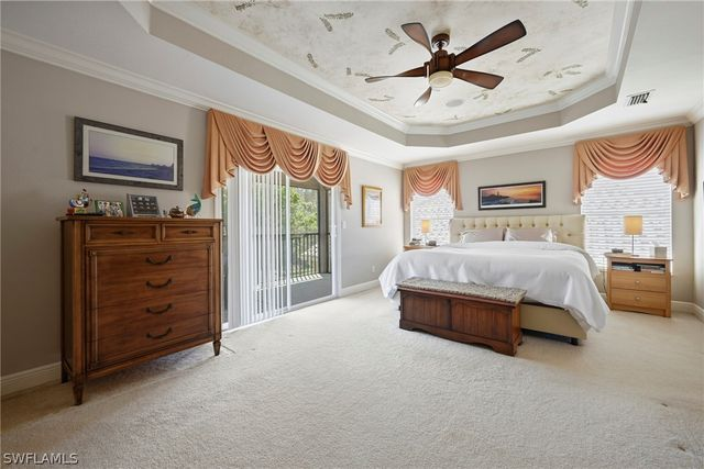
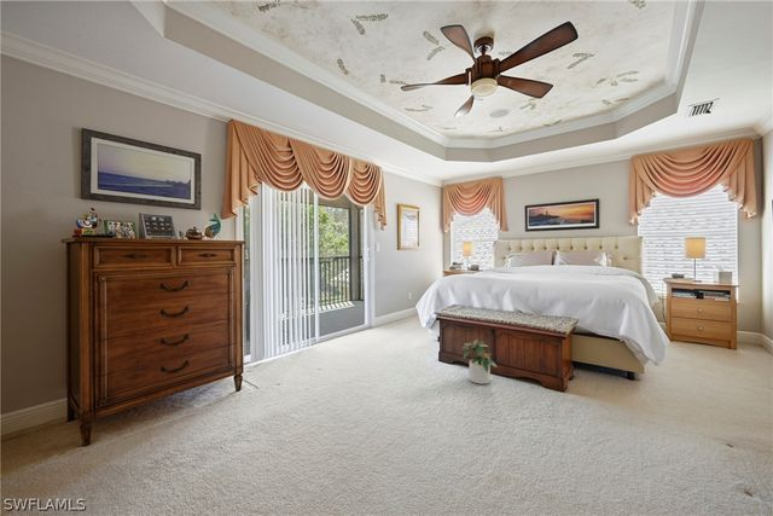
+ potted plant (476, 360)
